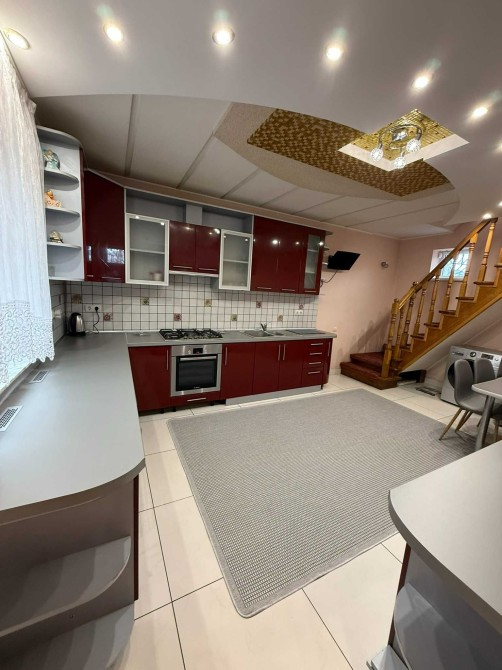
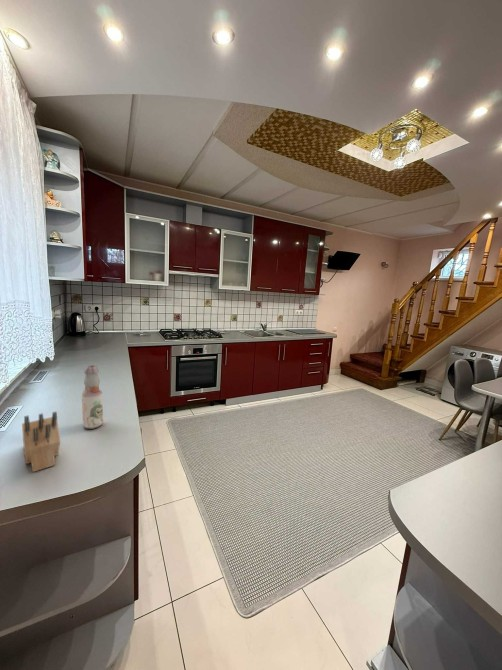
+ knife block (40, 431)
+ bottle (92, 396)
